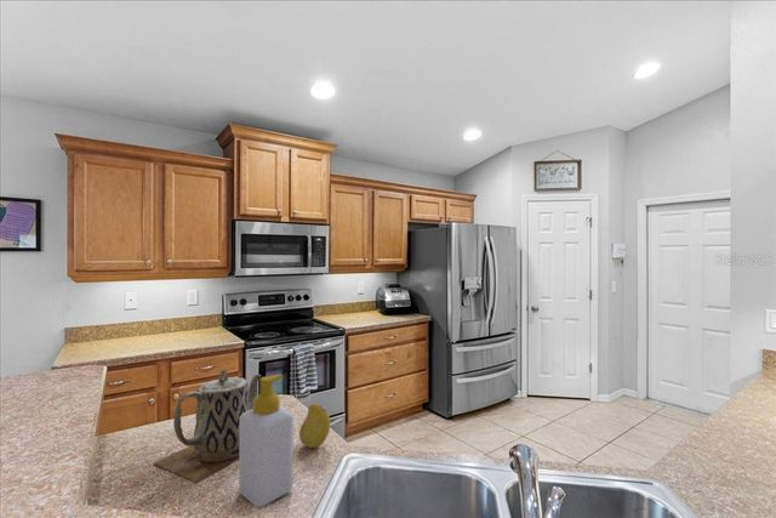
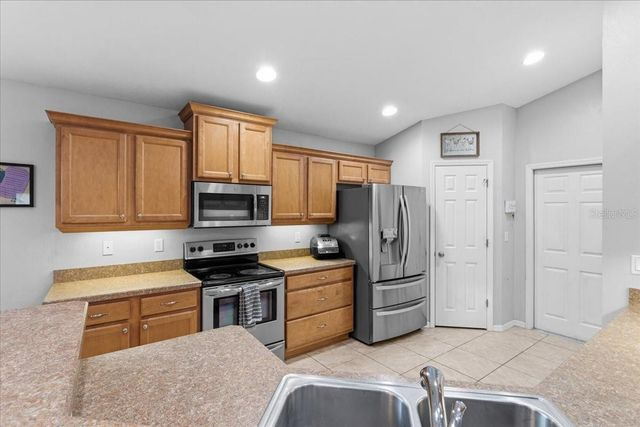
- fruit (314, 425)
- soap bottle (266, 434)
- teapot (218, 409)
